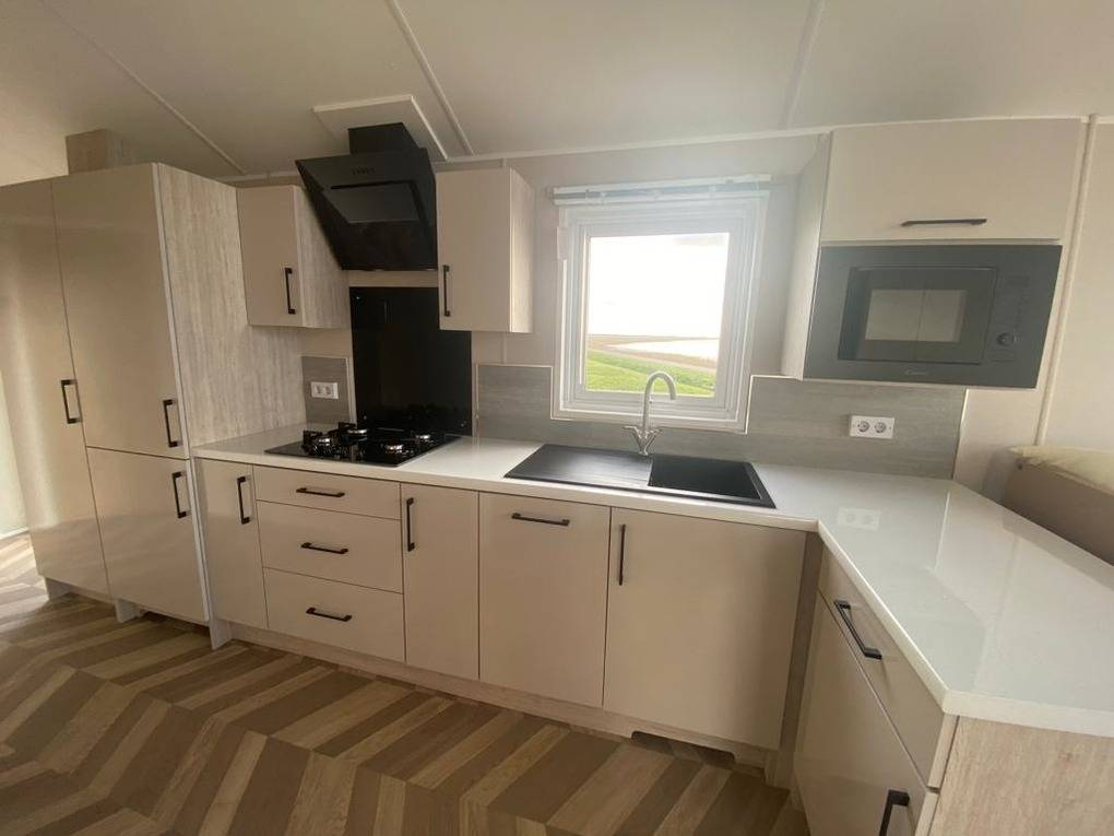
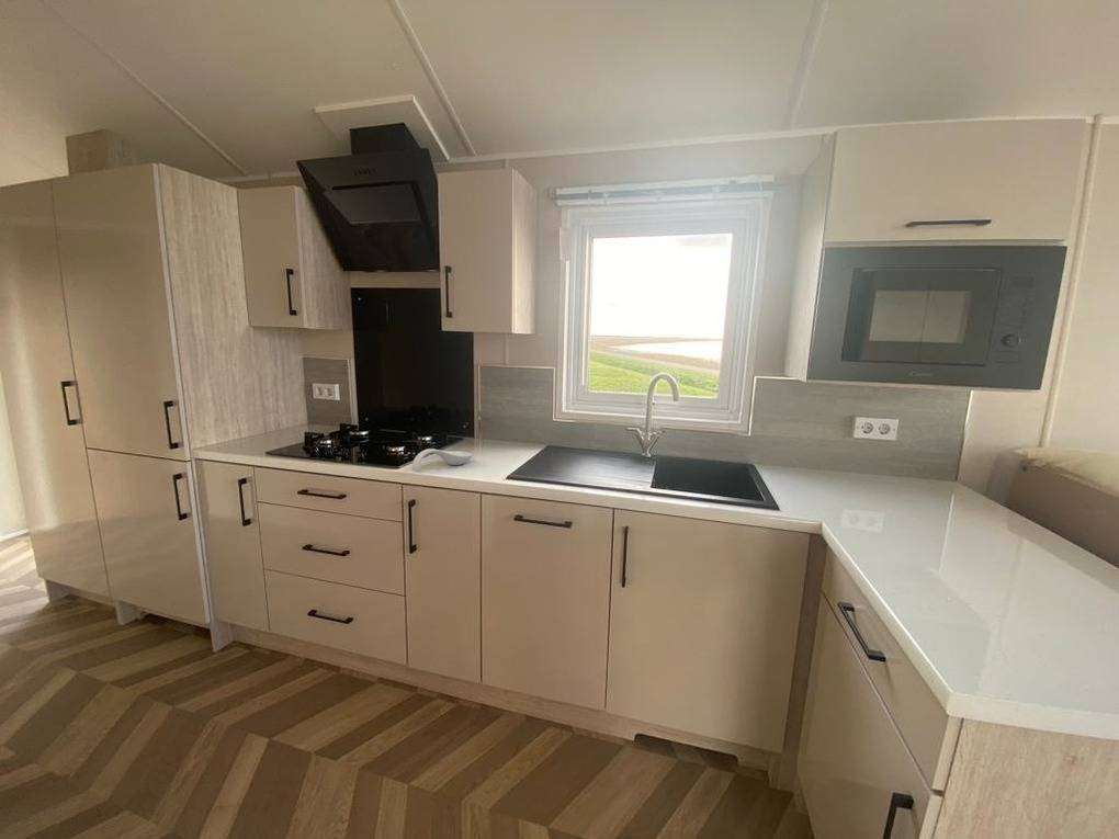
+ spoon rest (443, 456)
